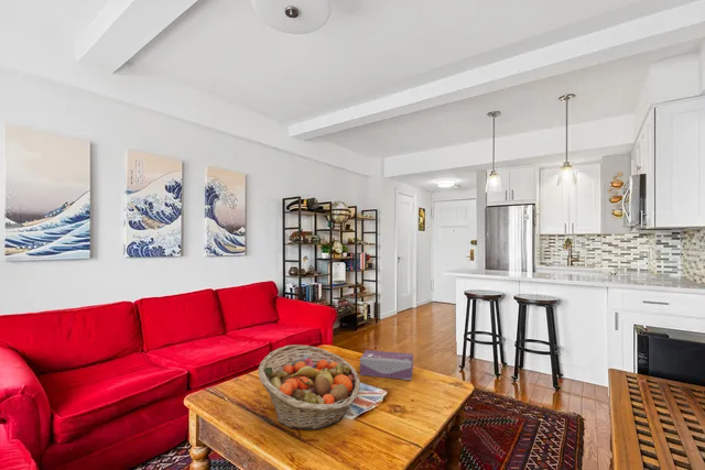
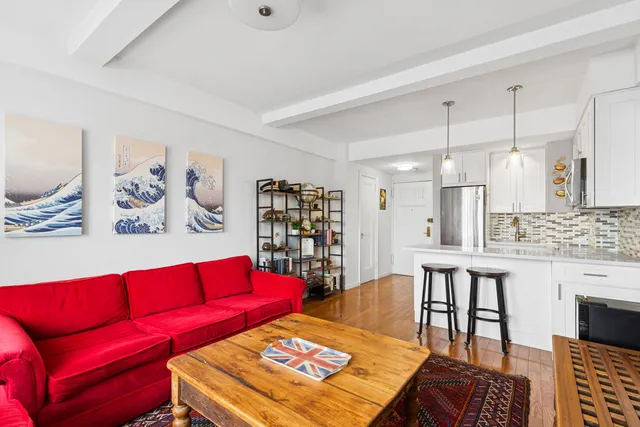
- tissue box (387, 363)
- fruit basket (311, 382)
